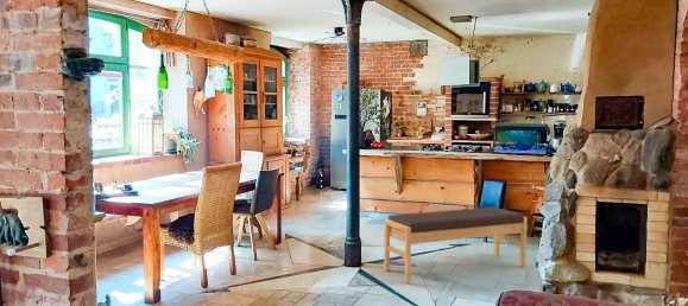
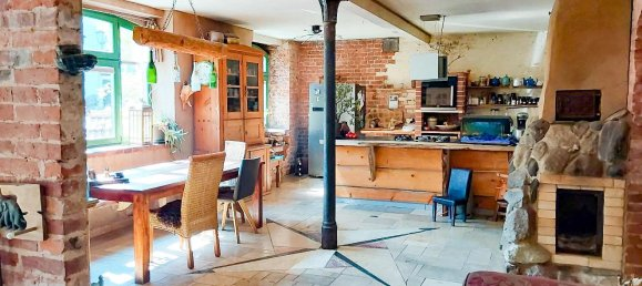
- bench (455, 238)
